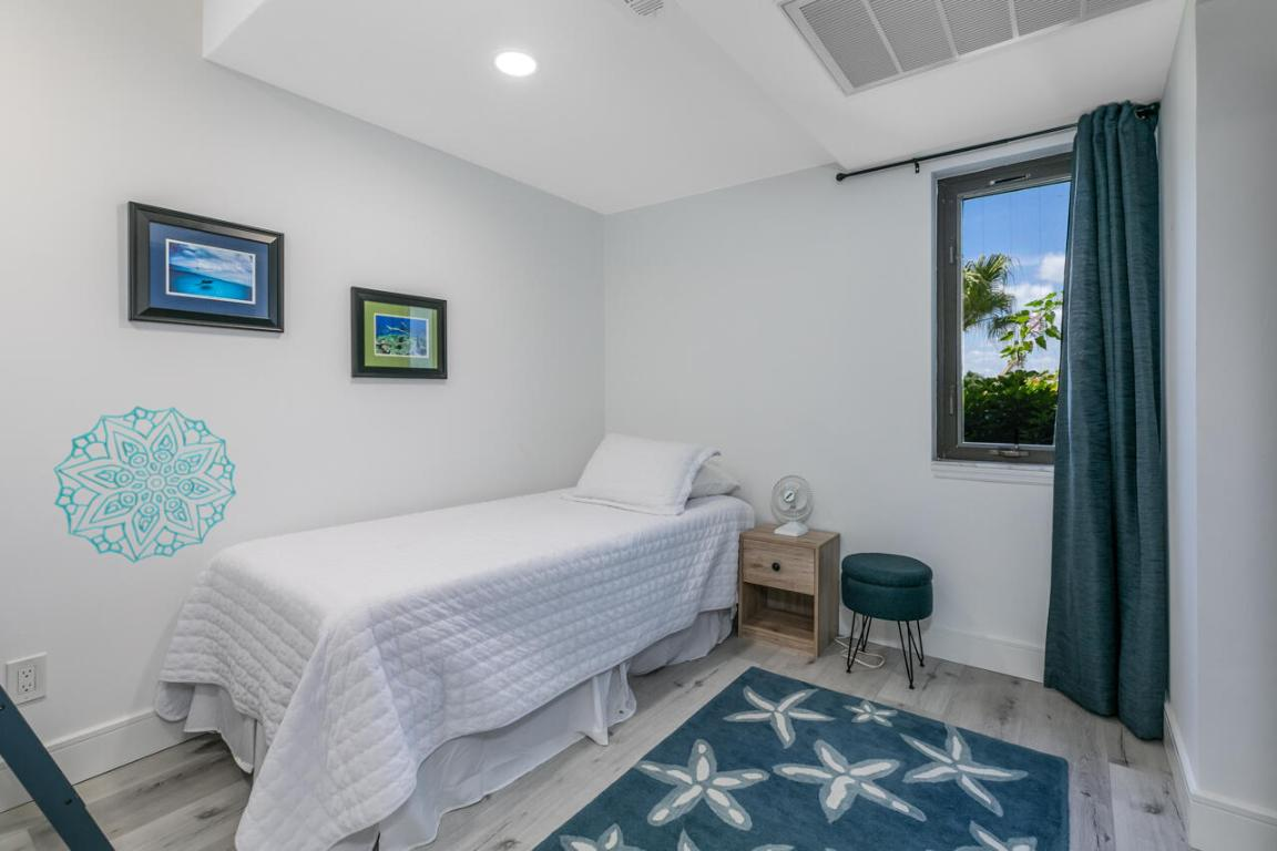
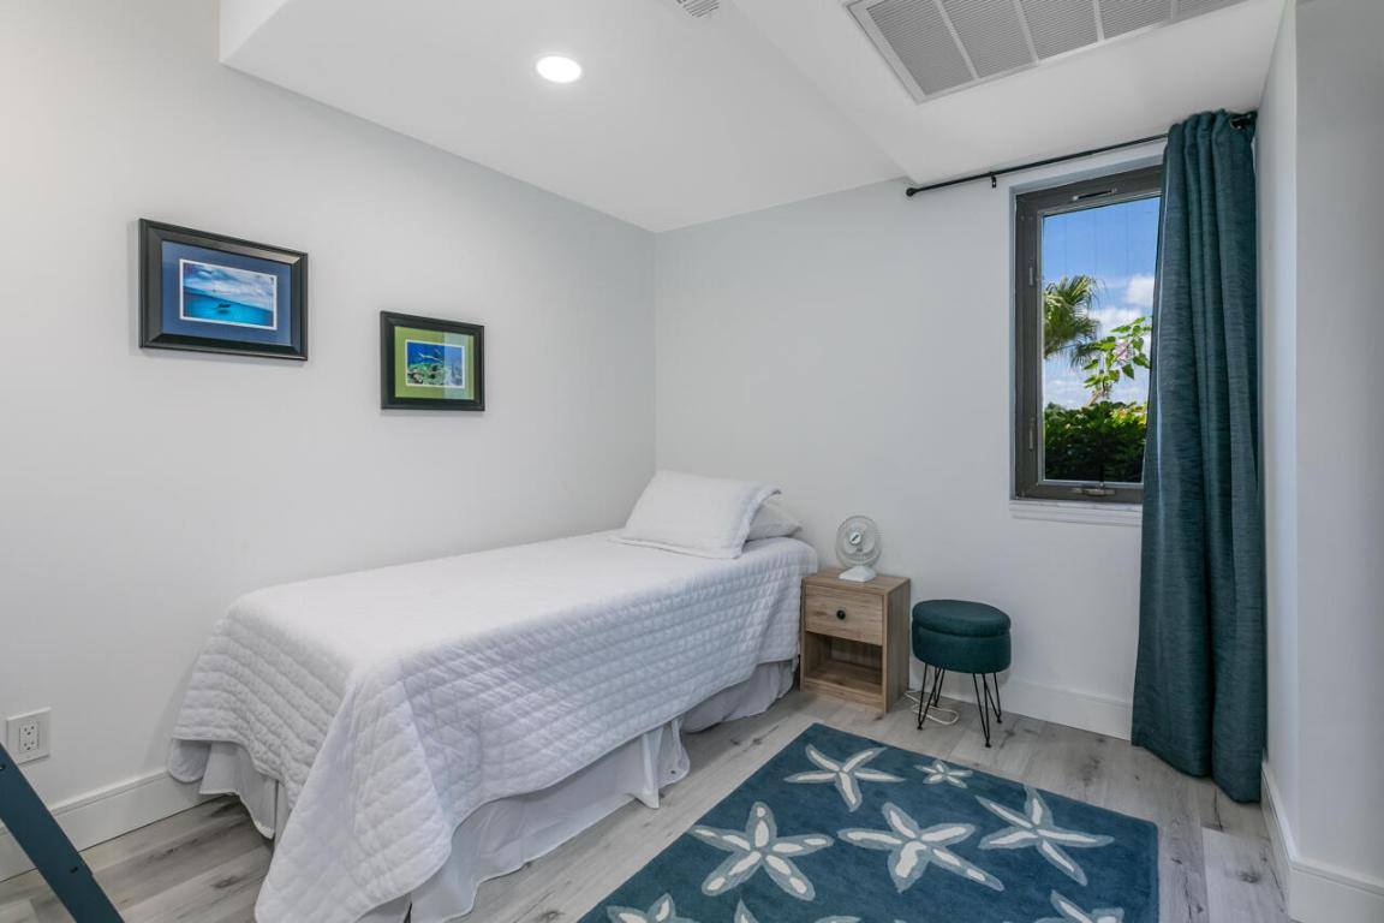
- wall decoration (153, 481)
